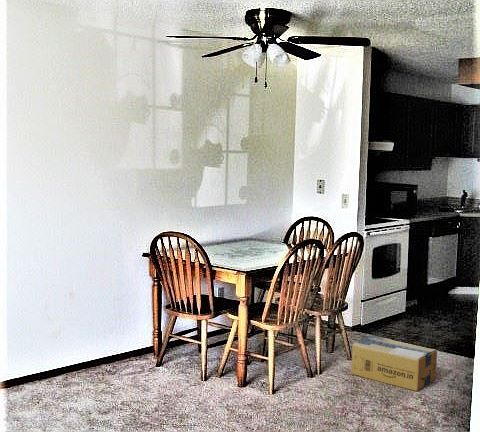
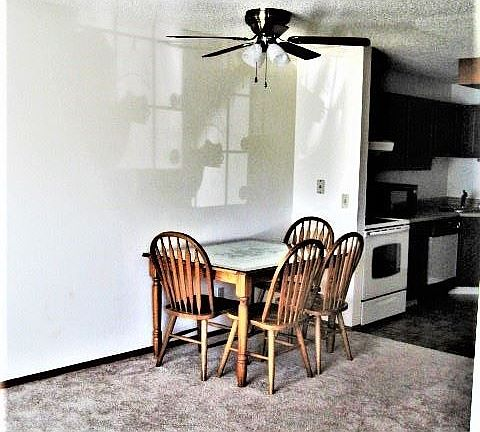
- cardboard box (394, 360)
